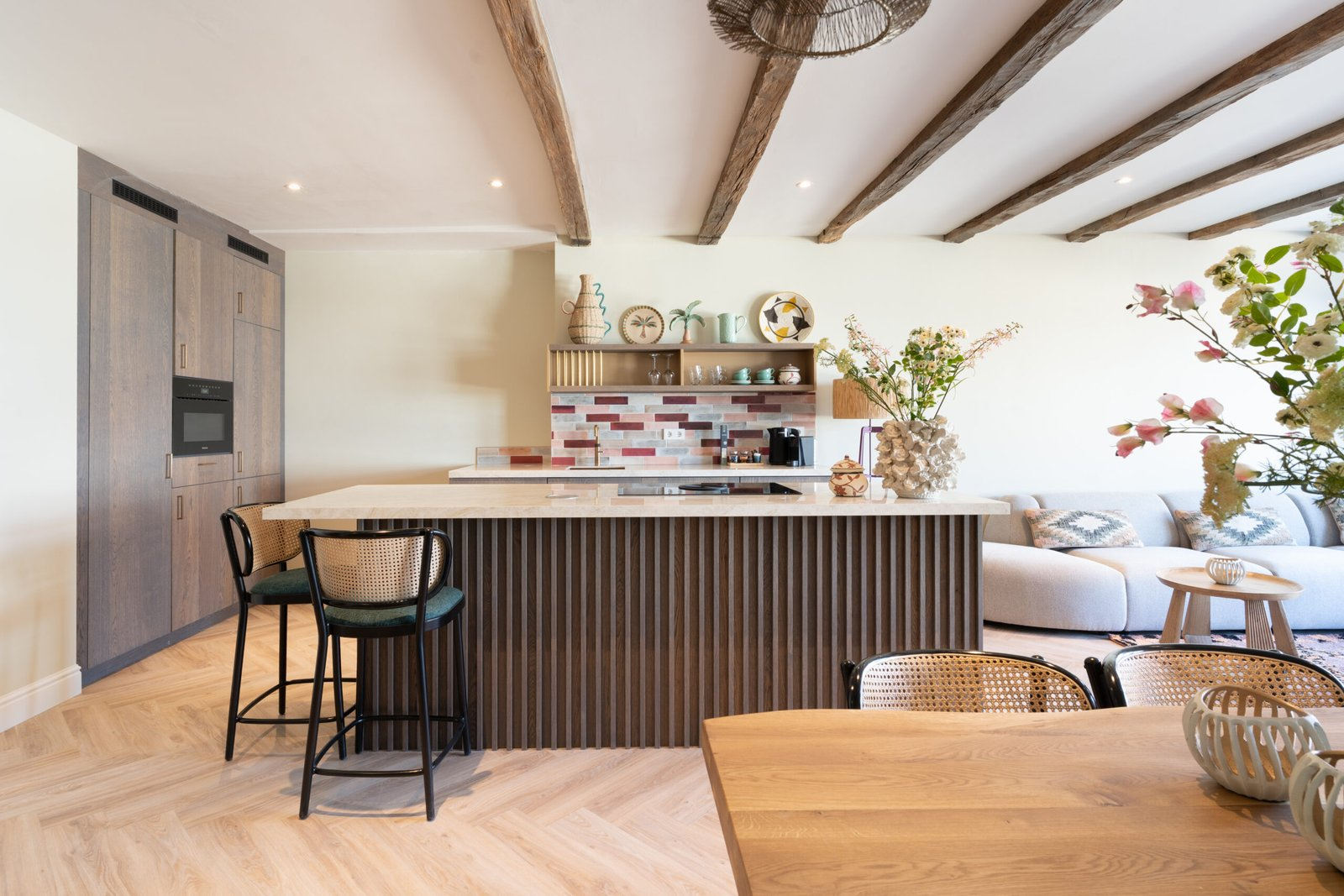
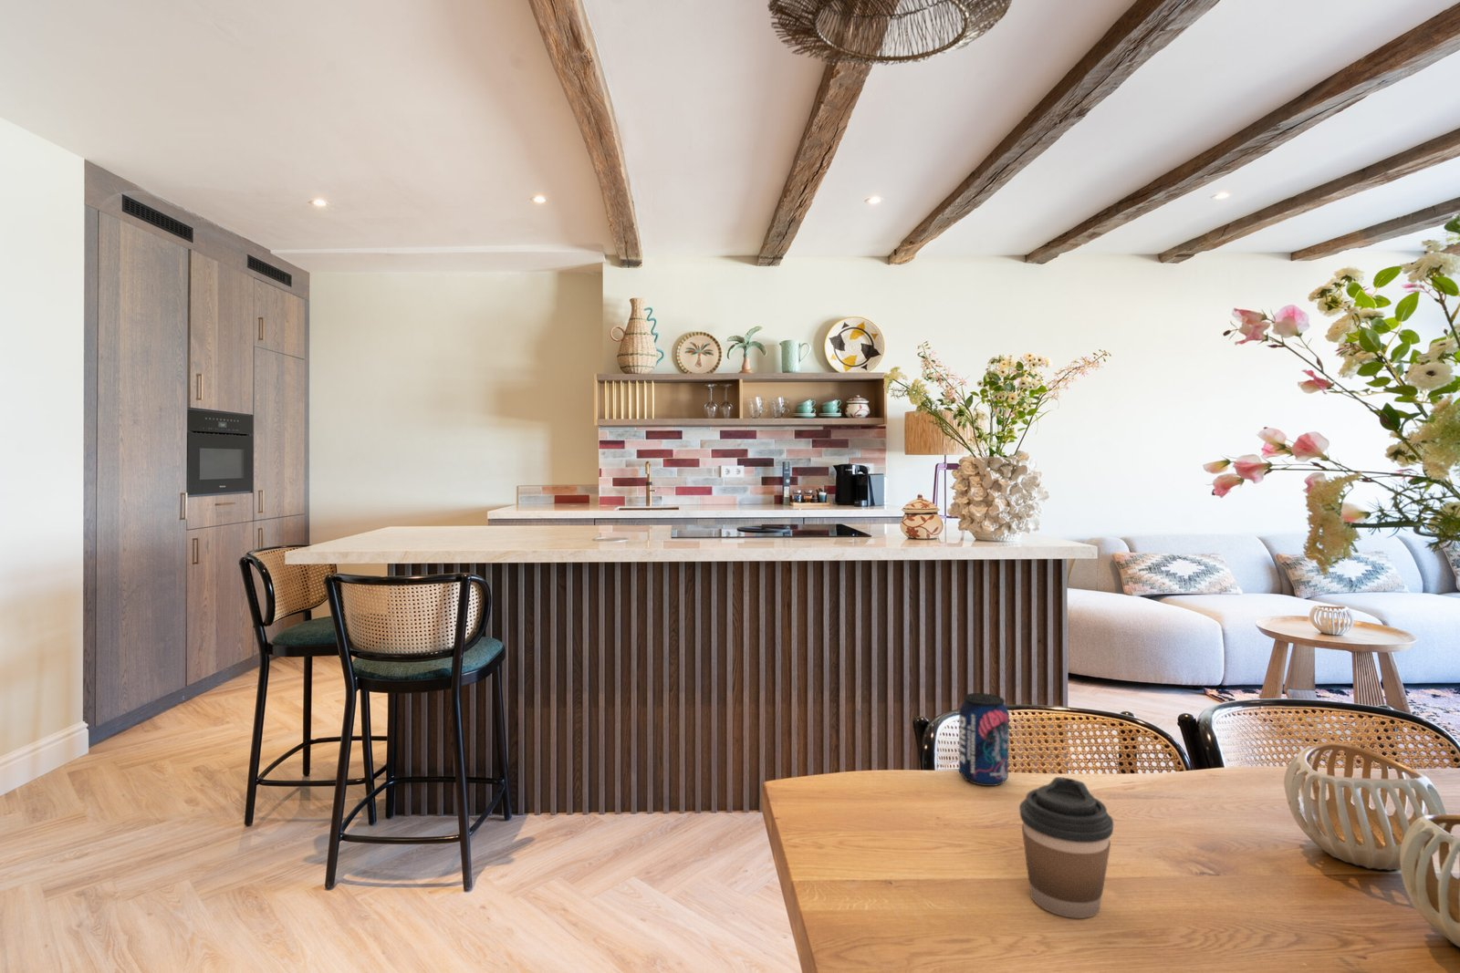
+ coffee cup (1065, 844)
+ beverage can (984, 737)
